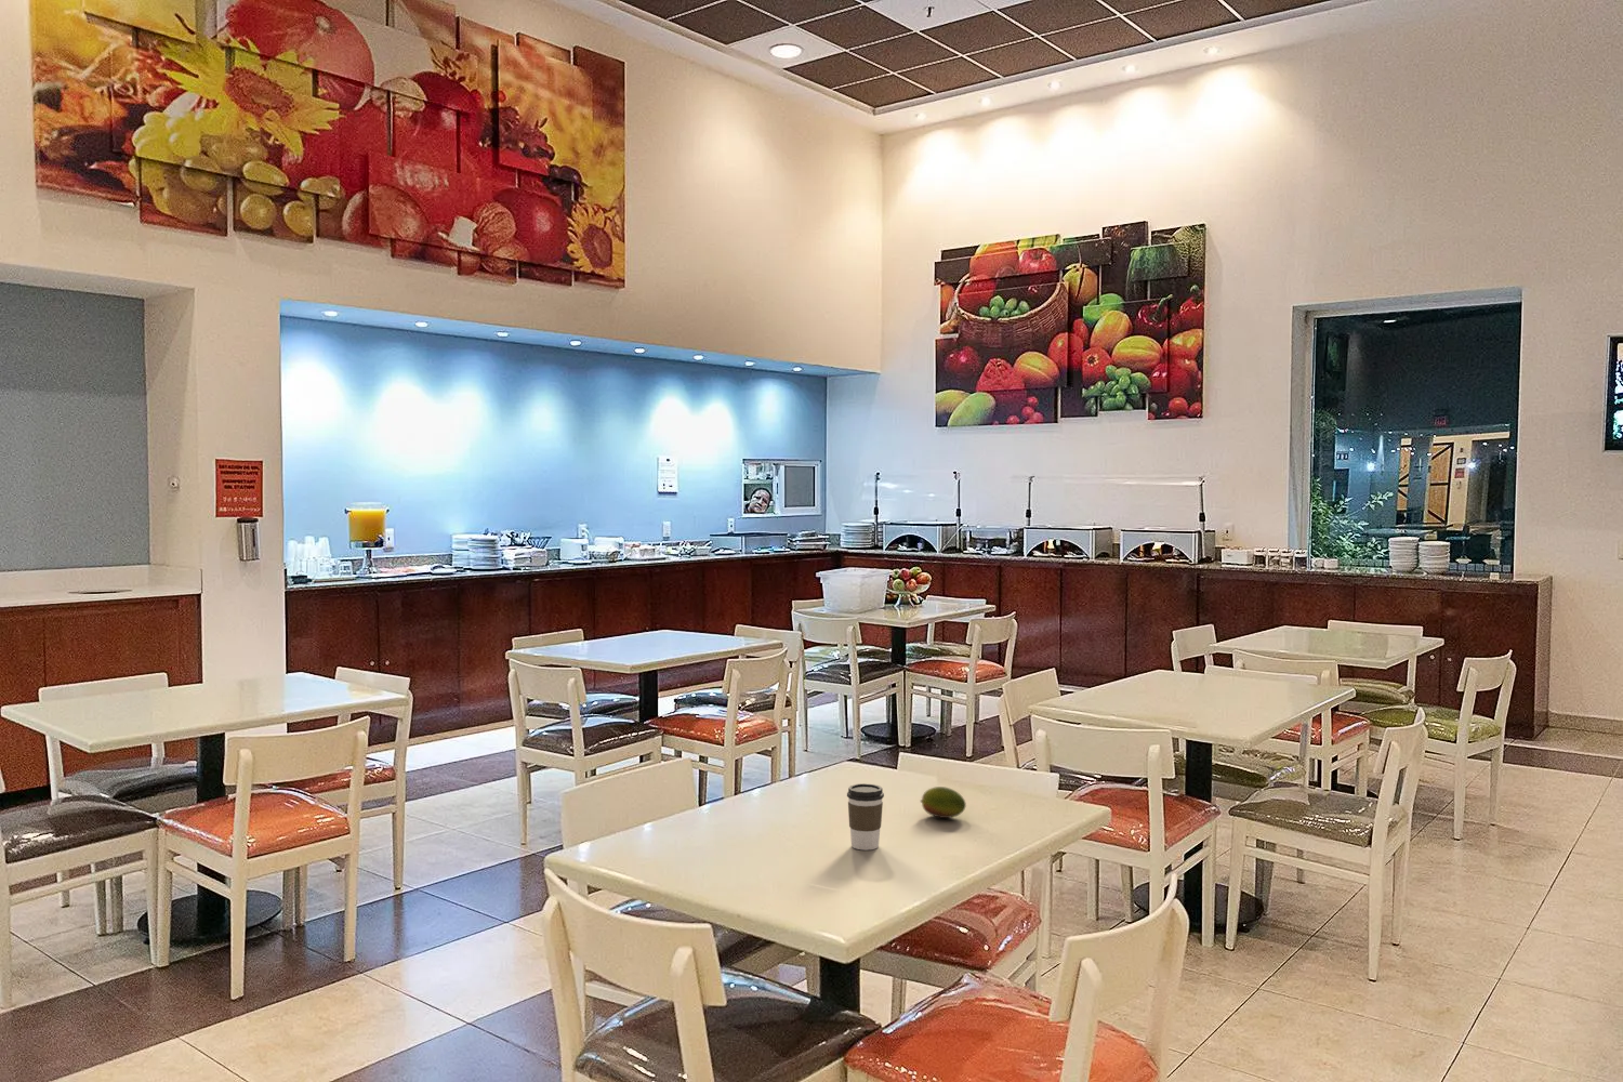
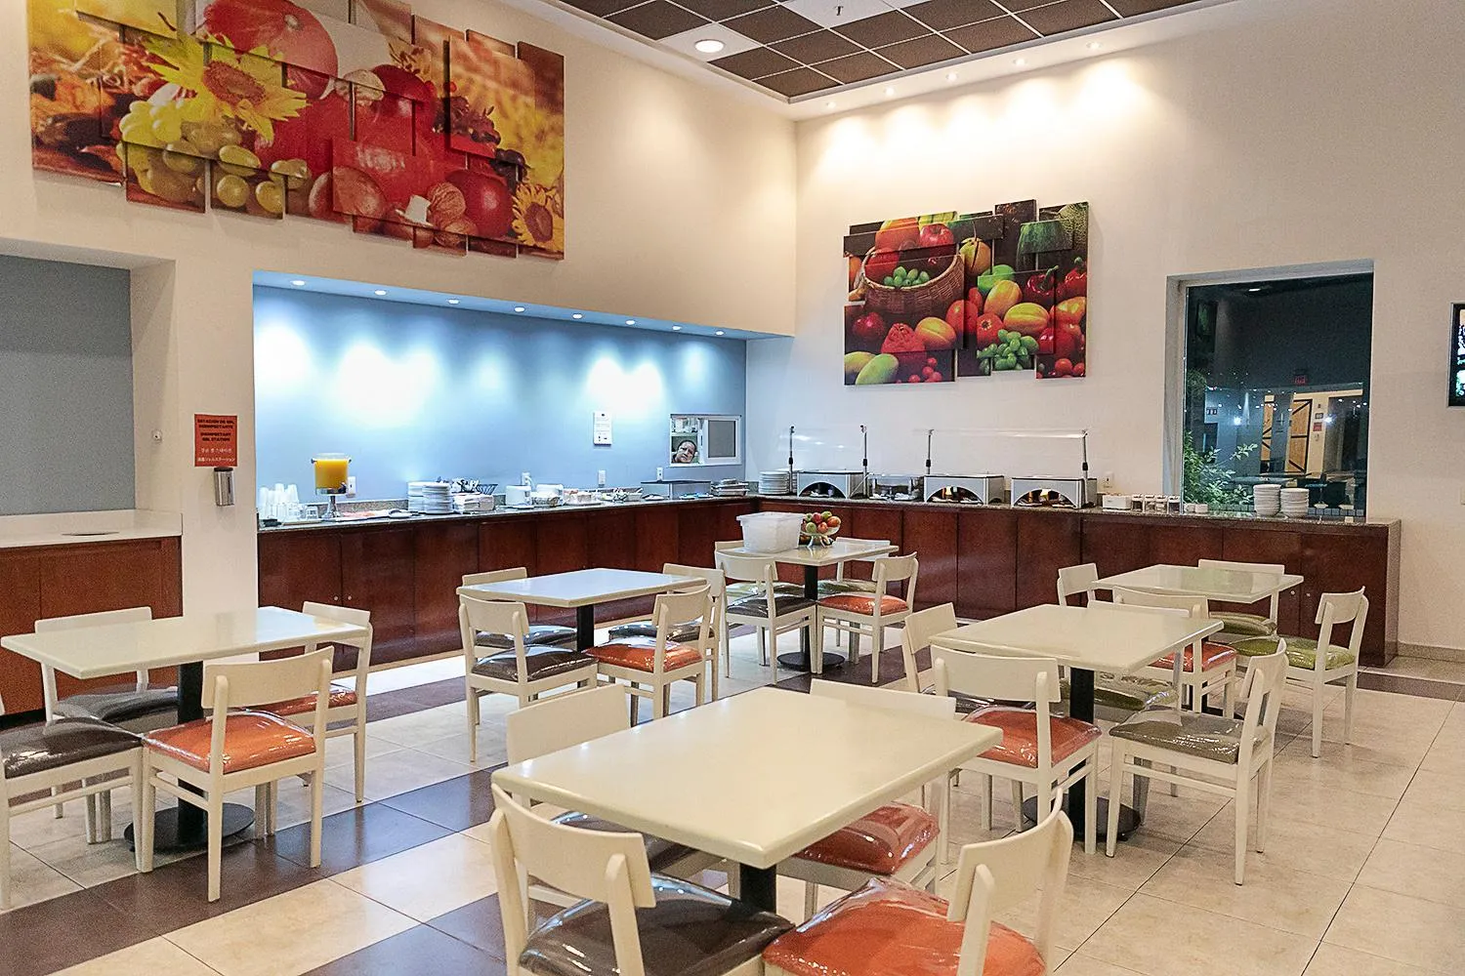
- fruit (942, 802)
- coffee cup (865, 816)
